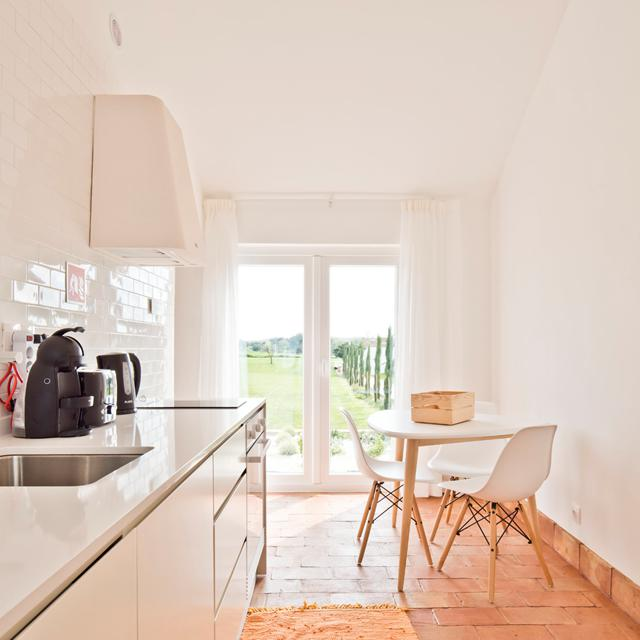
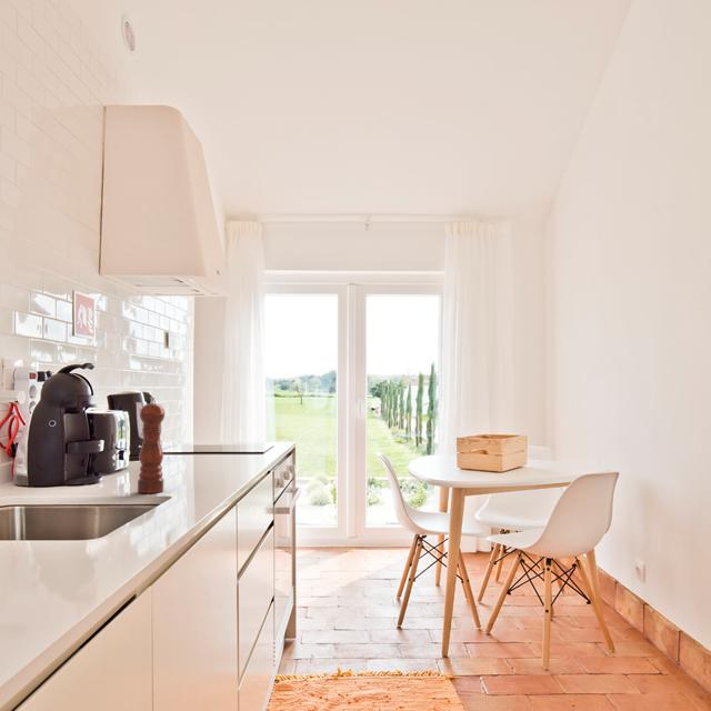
+ pepper mill (151, 443)
